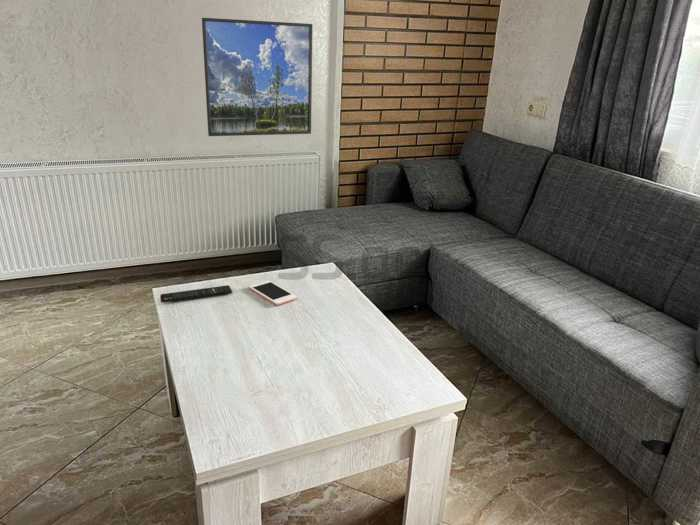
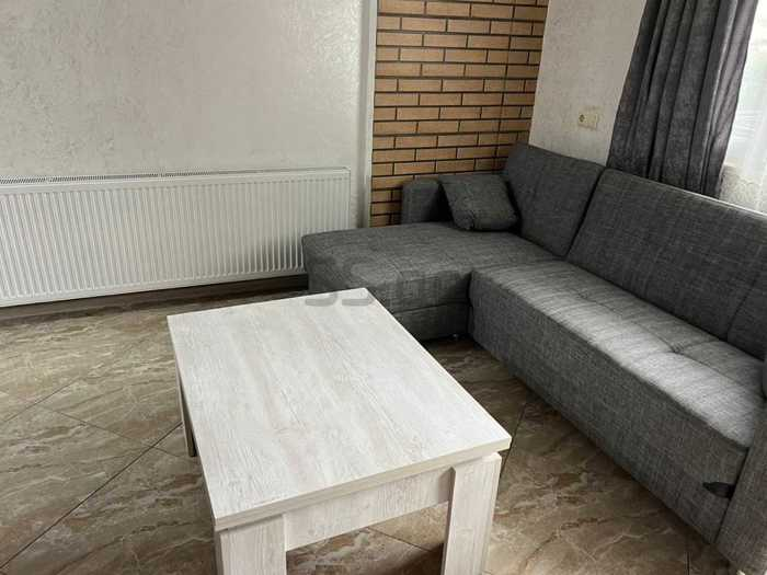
- remote control (196, 294)
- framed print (260, 79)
- cell phone (272, 292)
